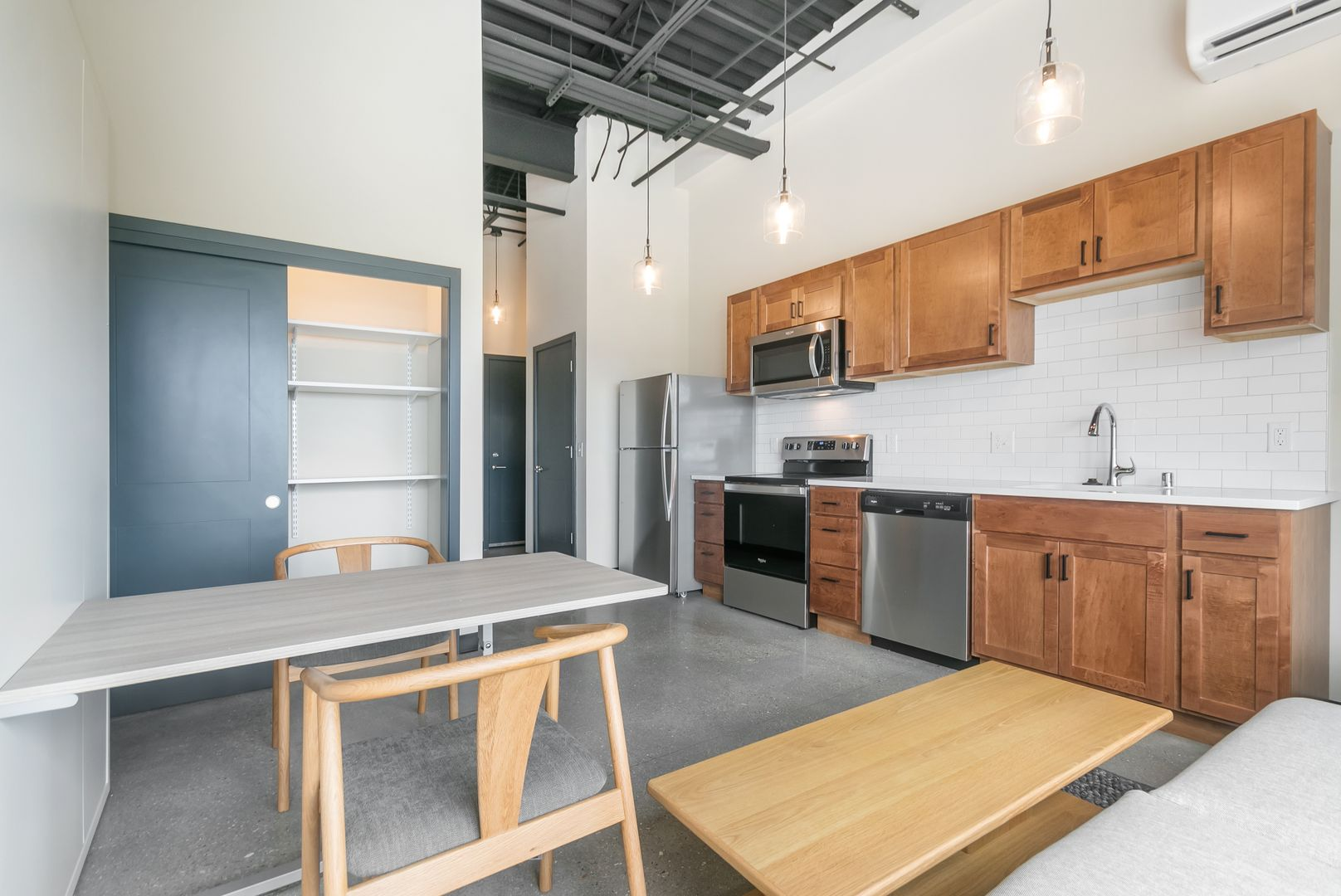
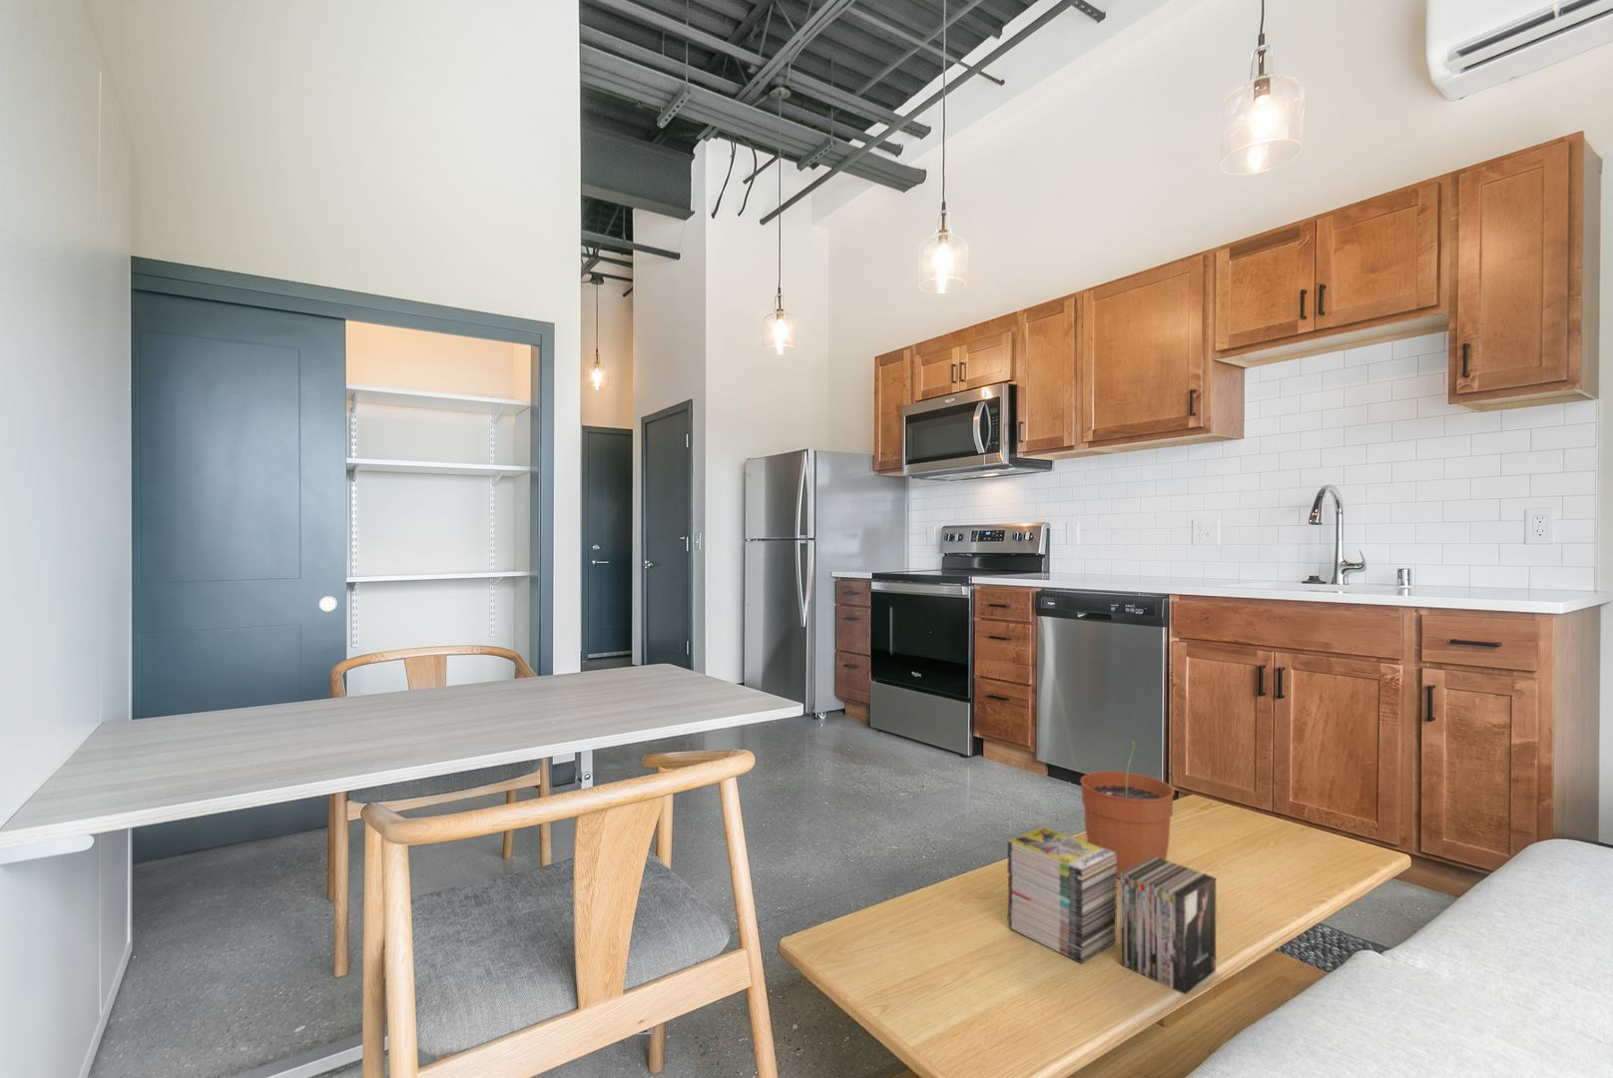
+ plant pot (1126, 805)
+ magazine (1105, 901)
